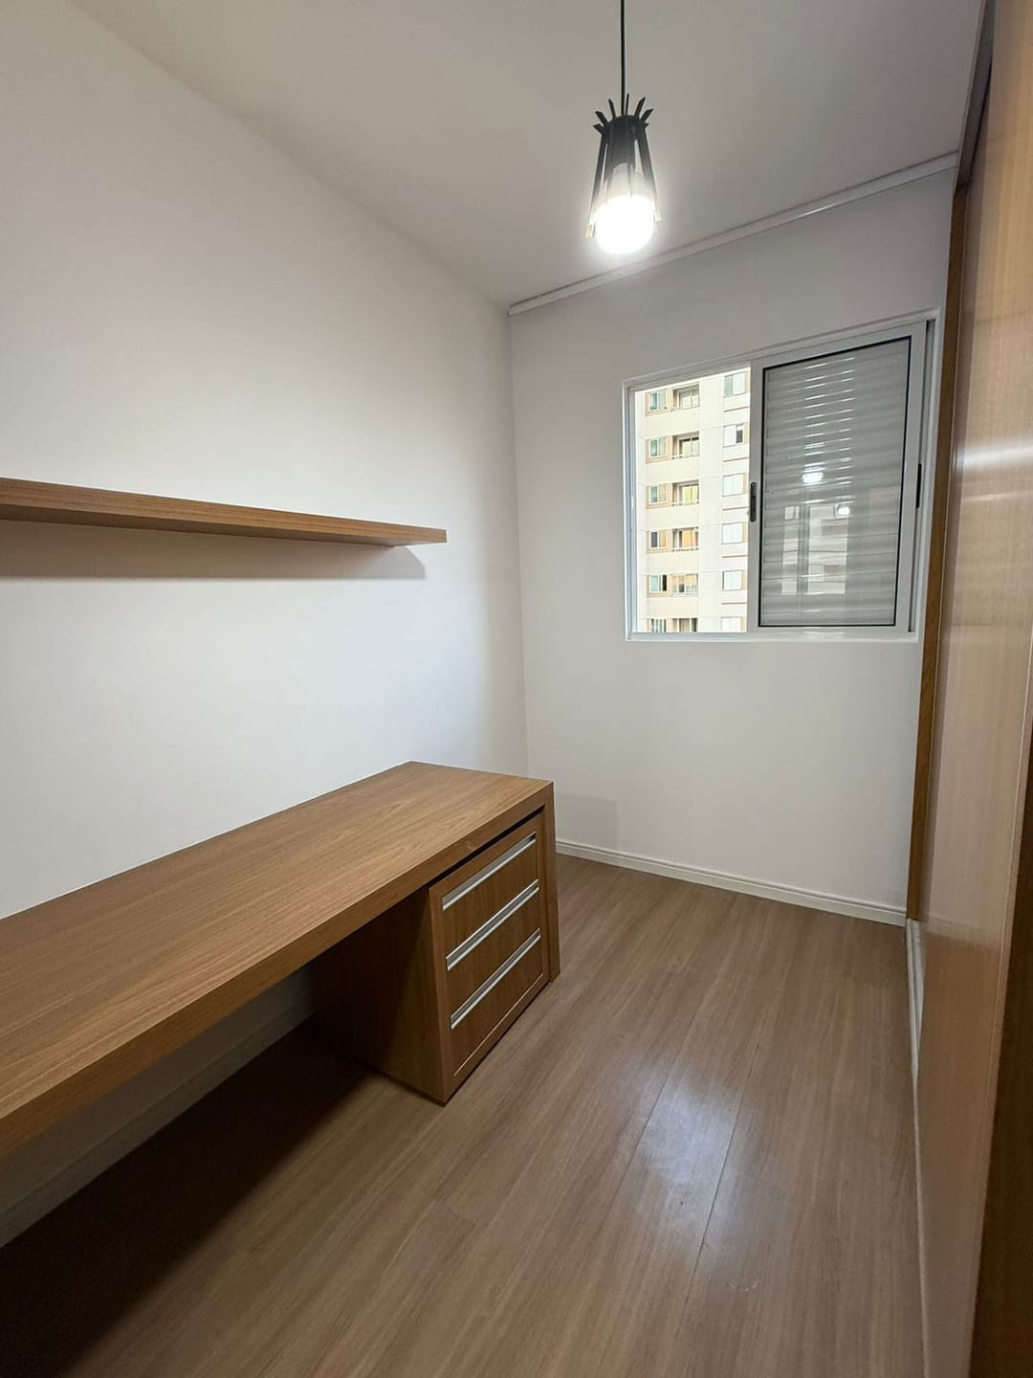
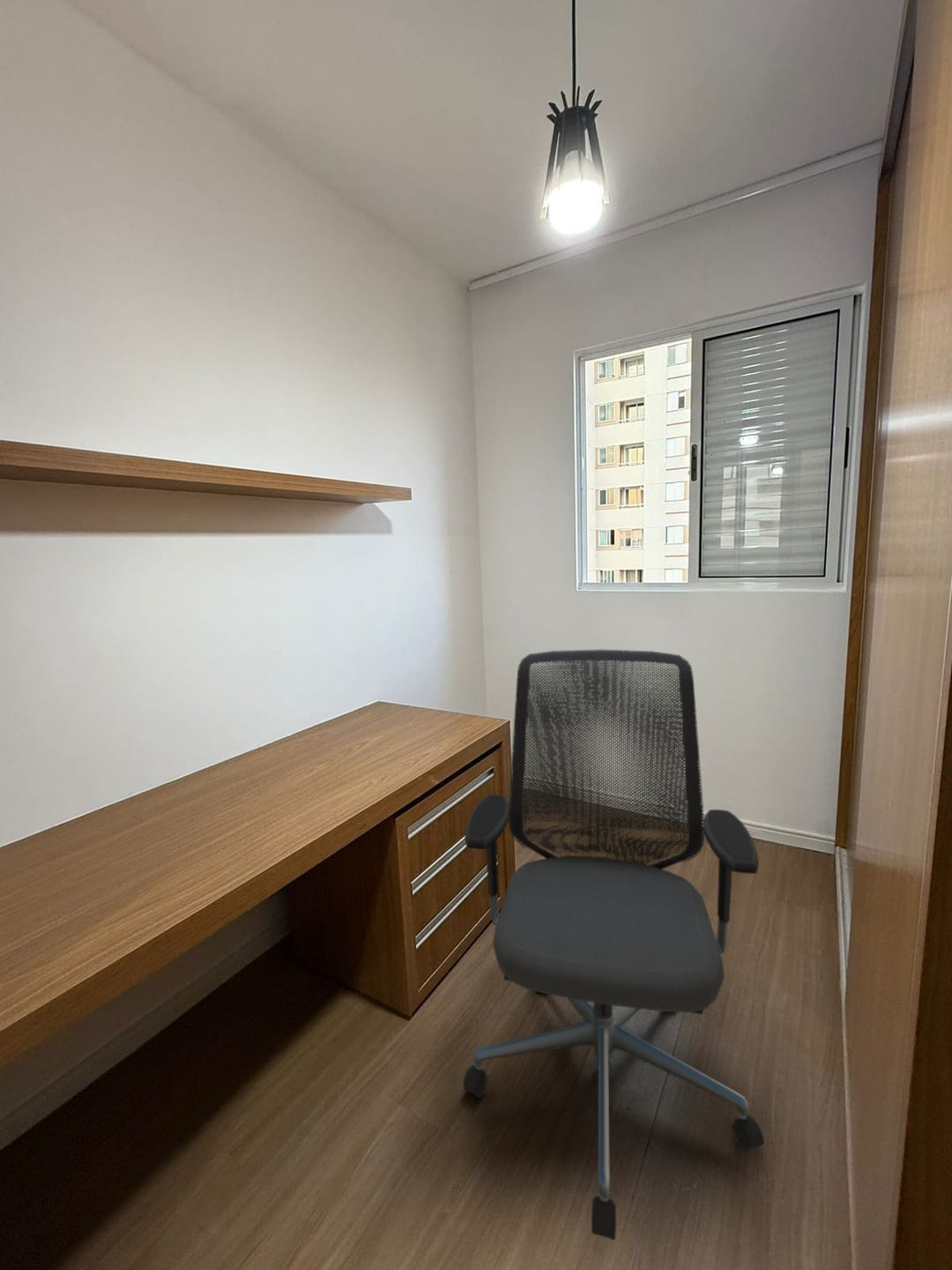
+ office chair (603, 889)
